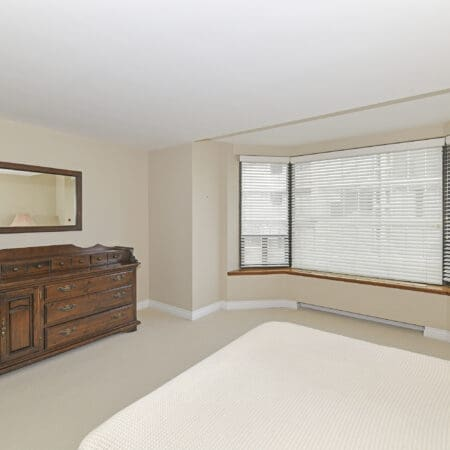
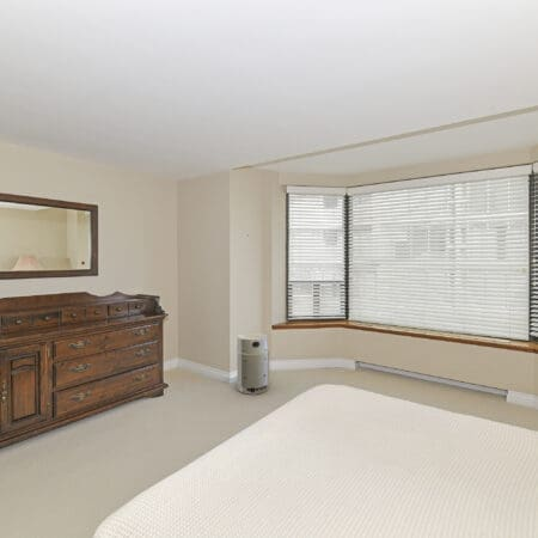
+ air purifier (252, 362)
